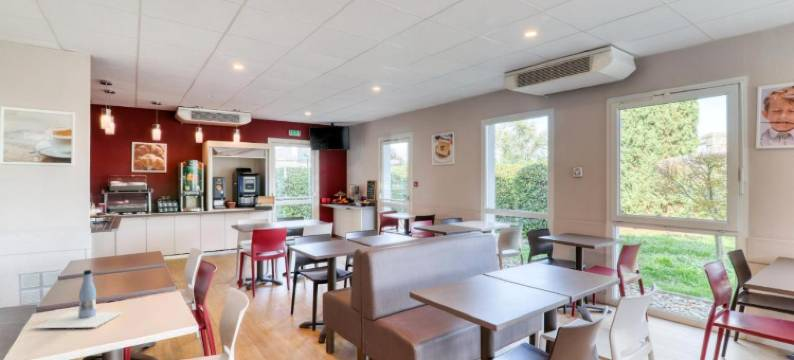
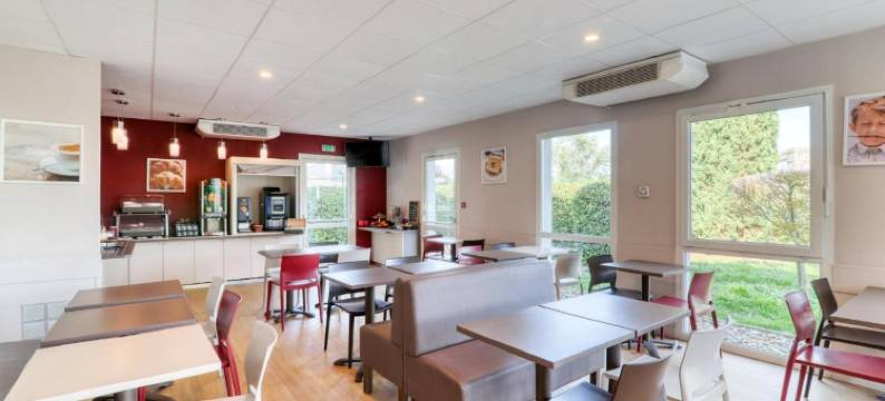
- bottle (87, 293)
